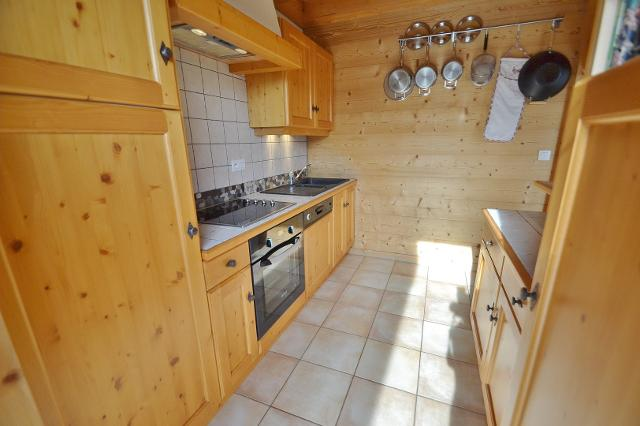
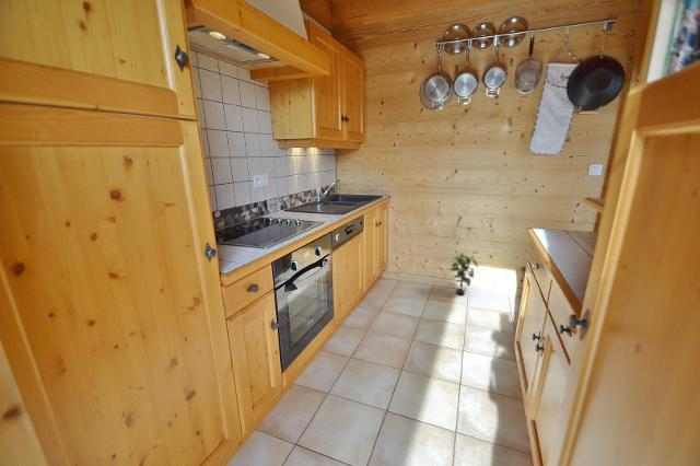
+ potted plant (463, 271)
